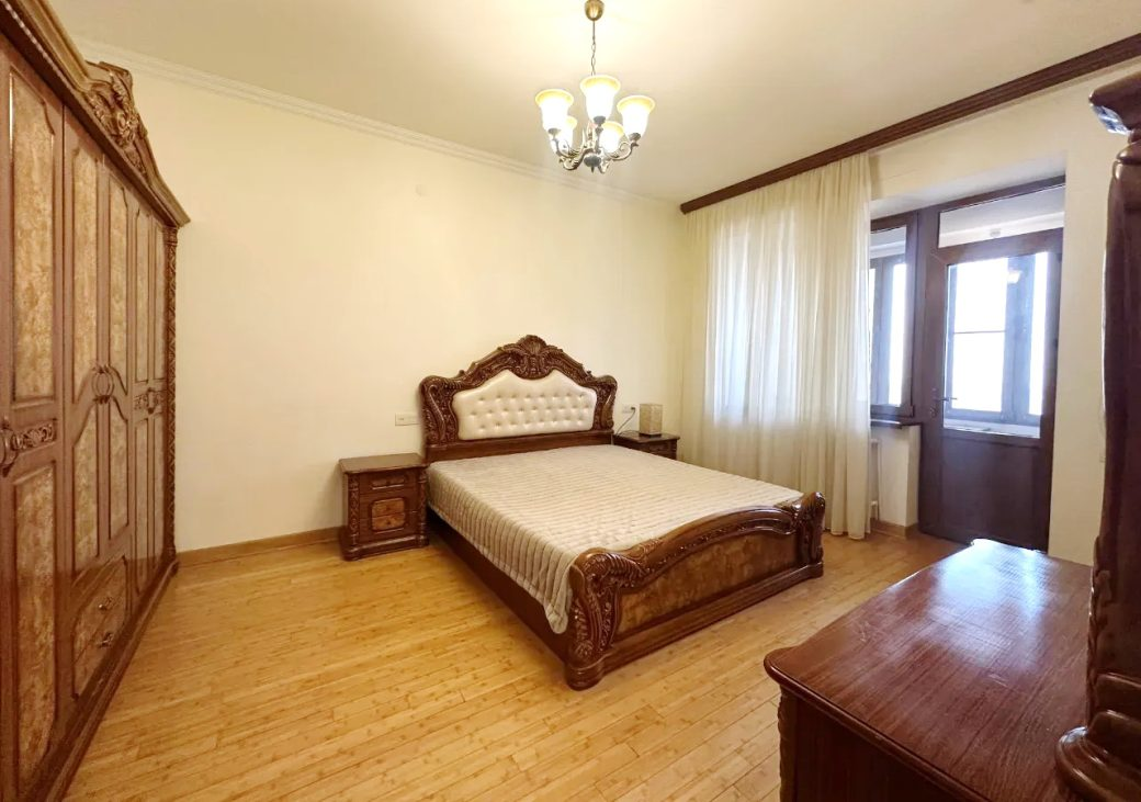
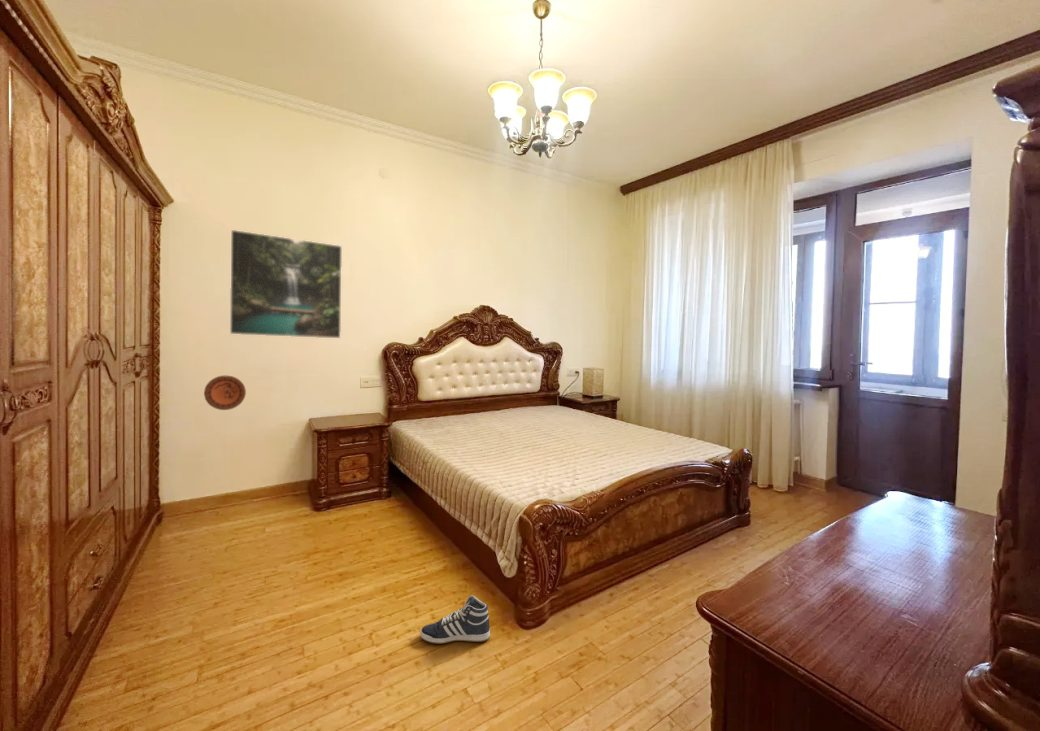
+ decorative plate (225, 392)
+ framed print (288, 287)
+ sneaker (455, 618)
